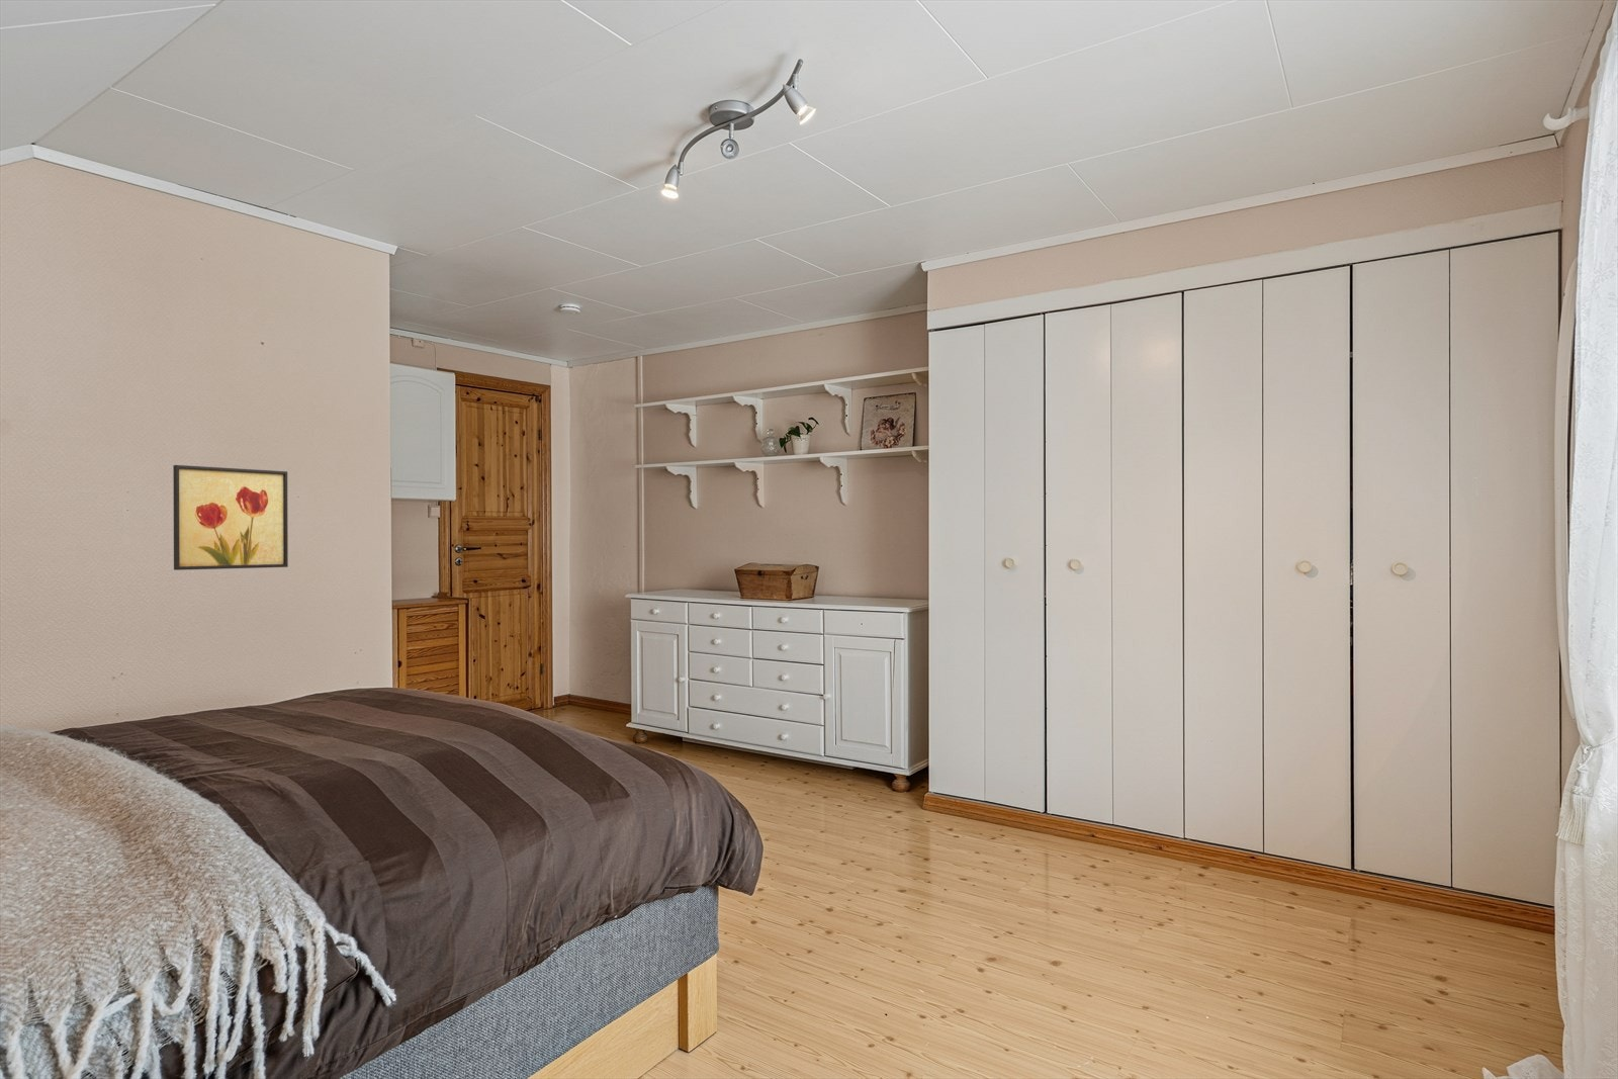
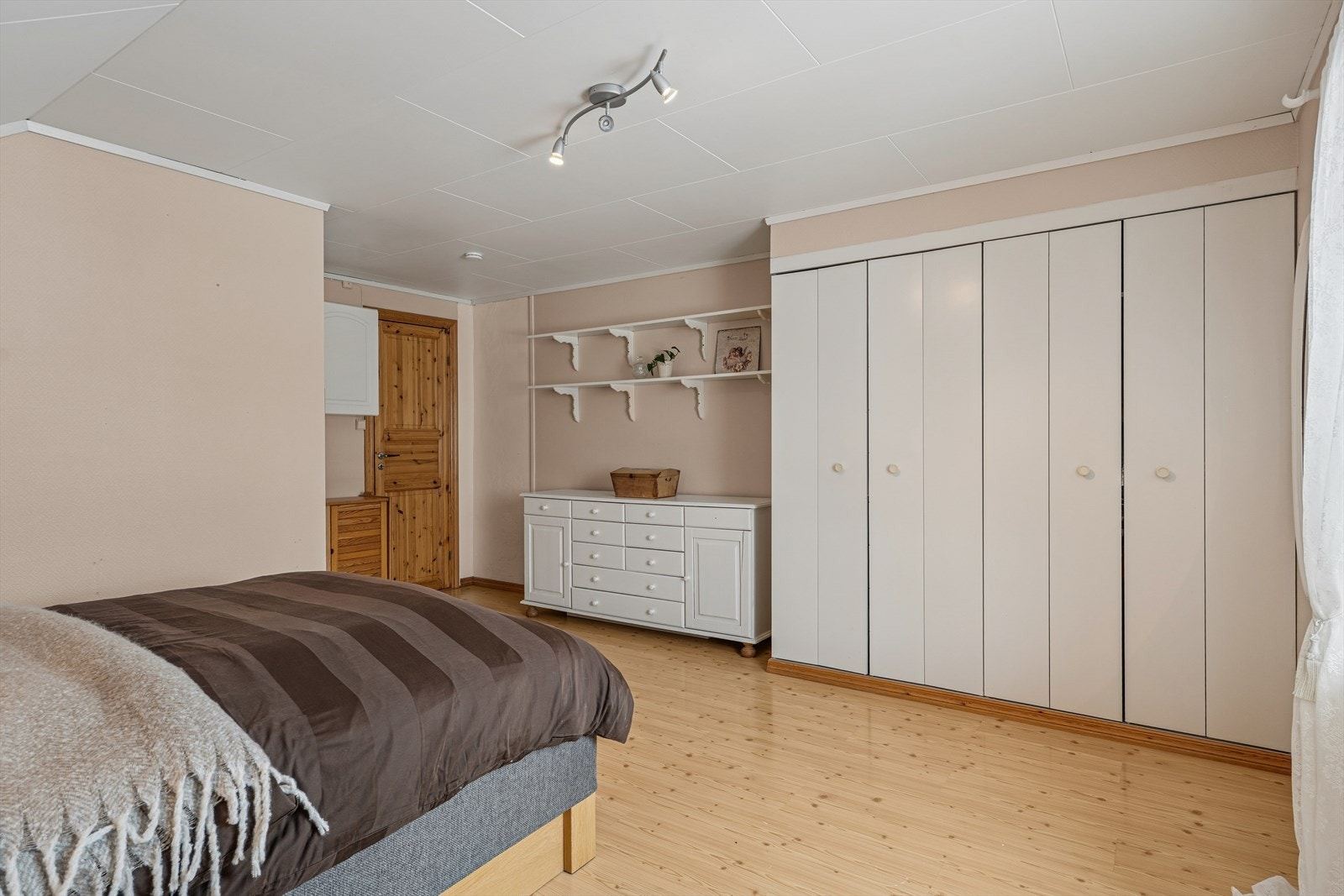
- wall art (231, 518)
